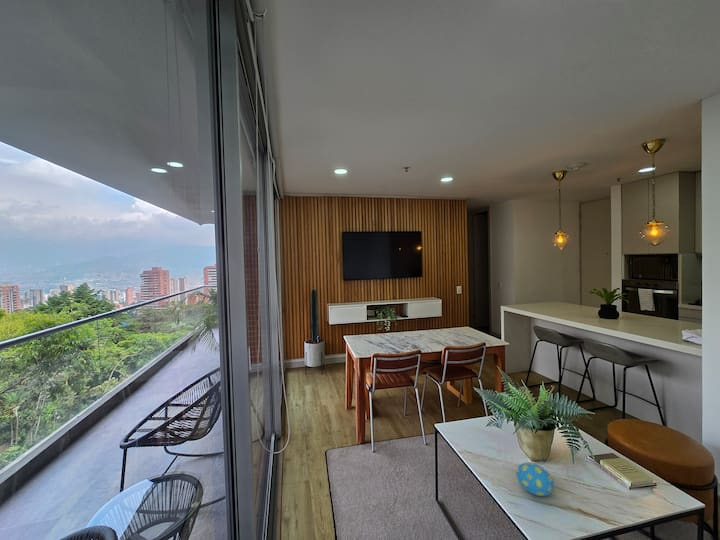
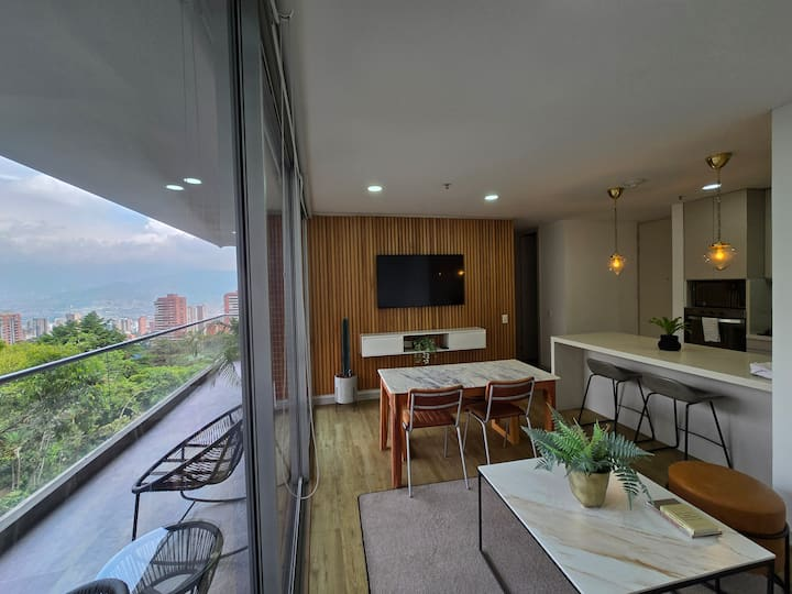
- decorative egg (534, 478)
